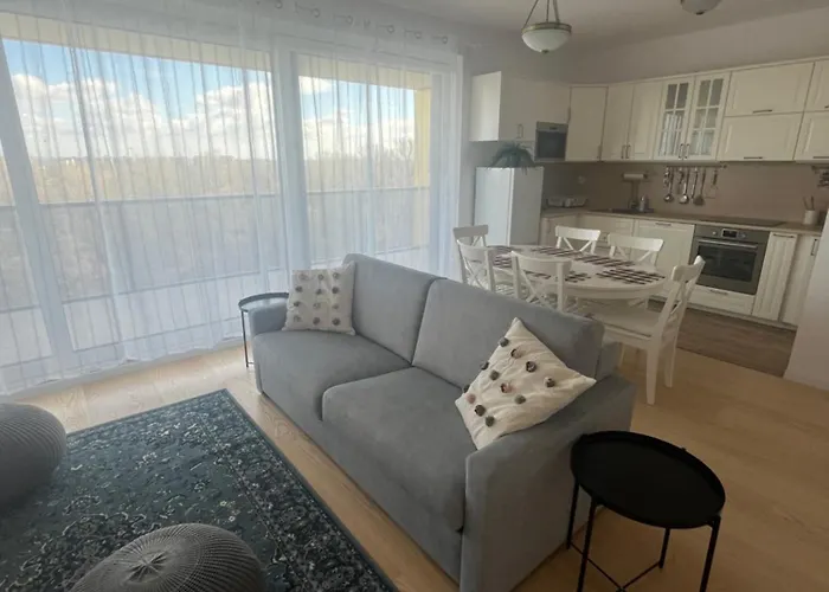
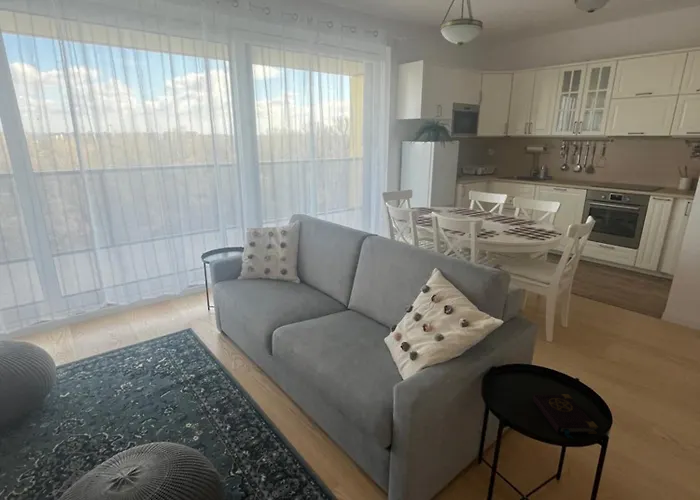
+ book (563, 413)
